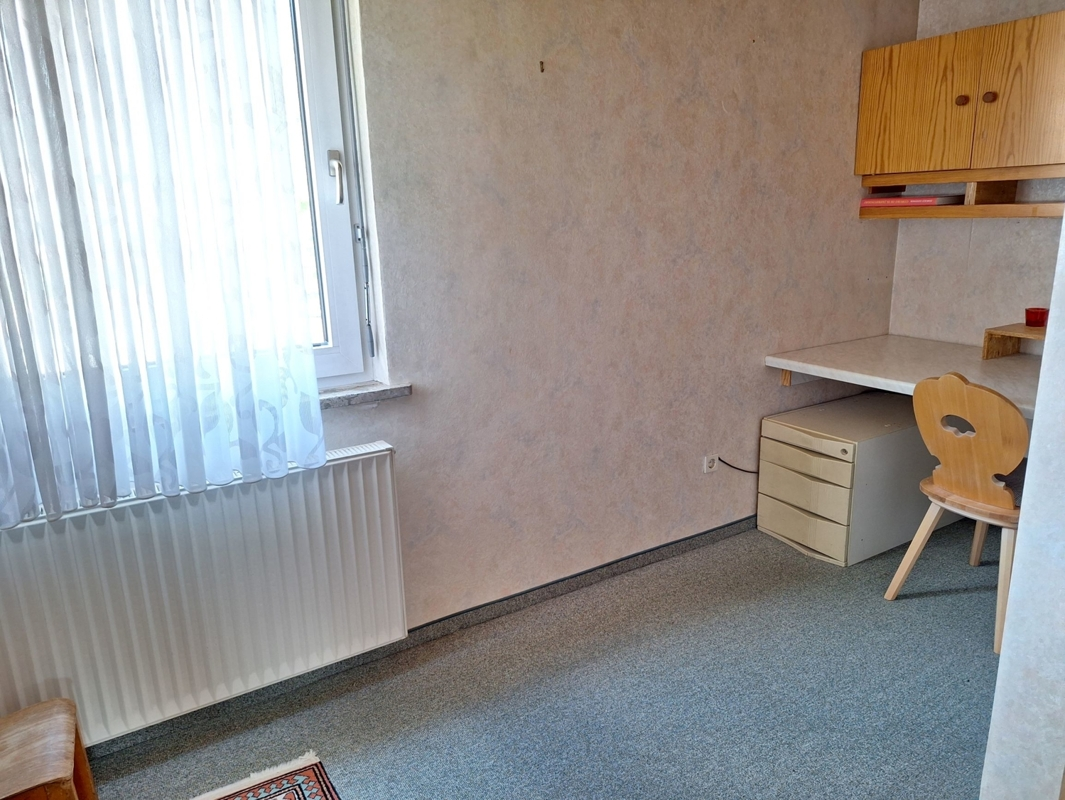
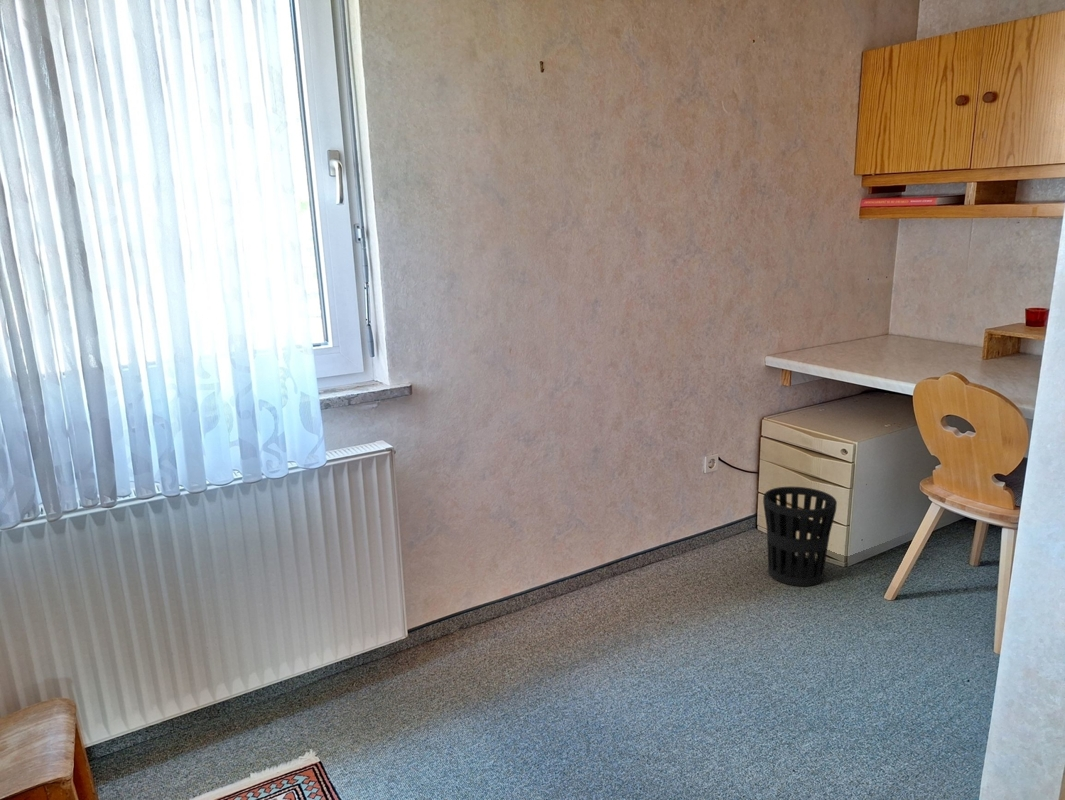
+ wastebasket (799, 536)
